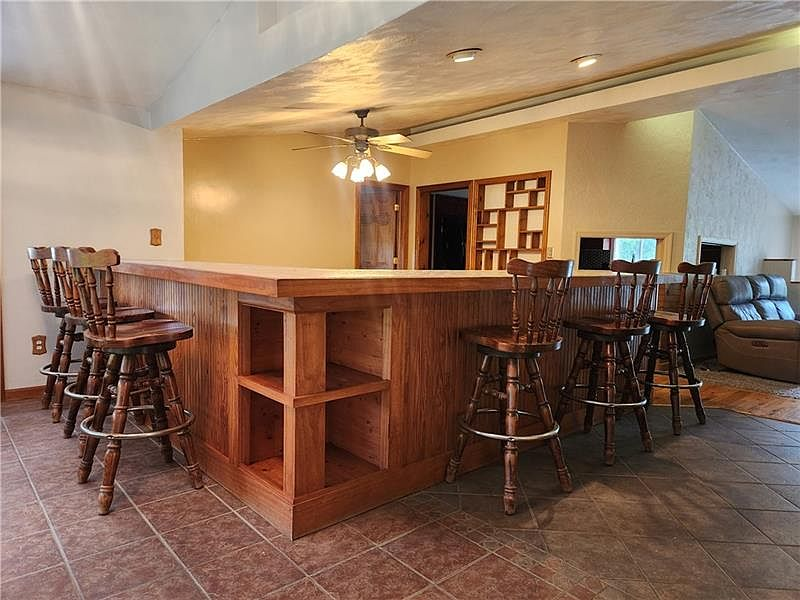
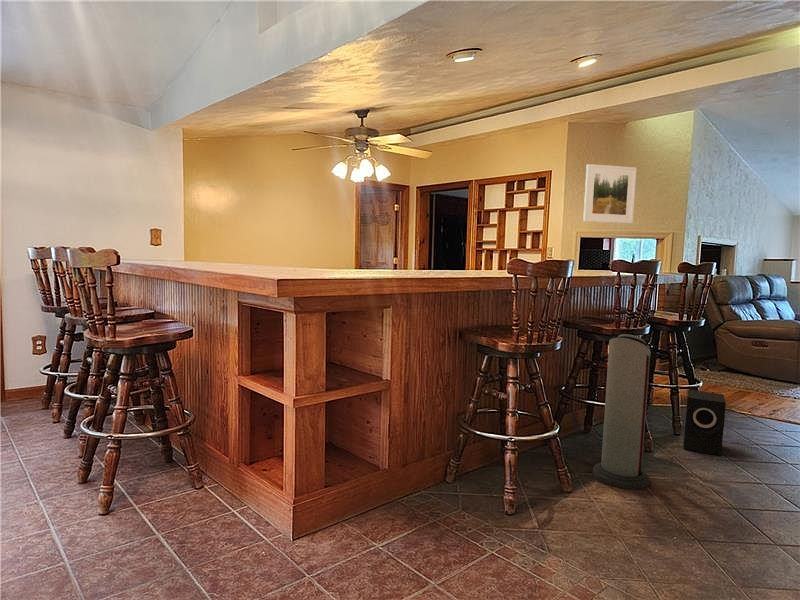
+ air purifier (625, 406)
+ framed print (610, 194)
+ speaker (703, 421)
